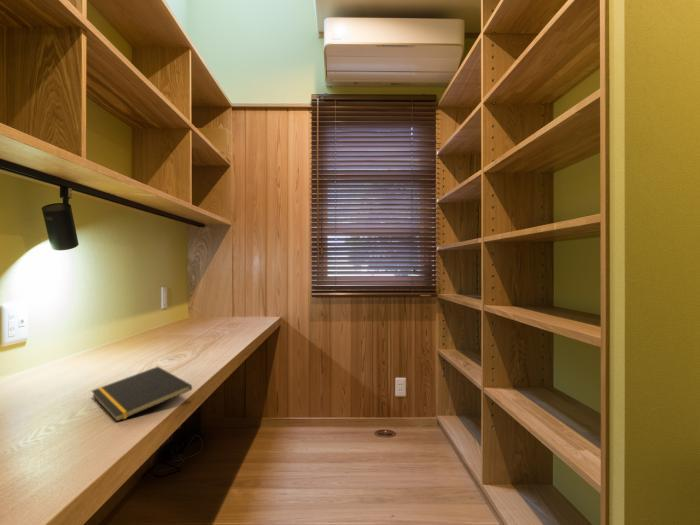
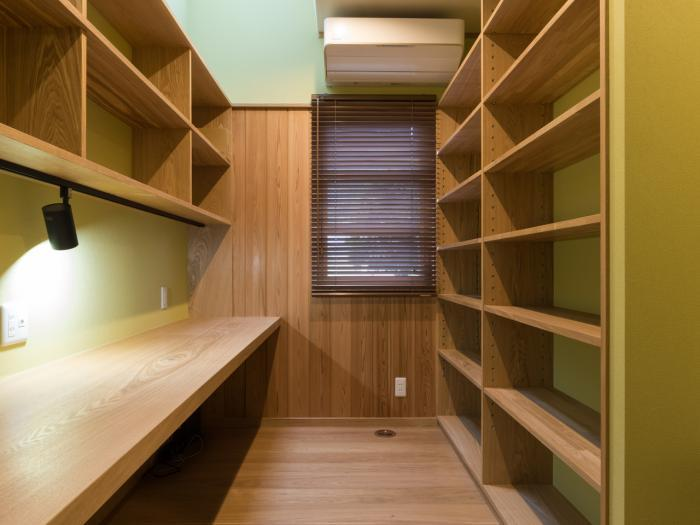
- notepad (140, 390)
